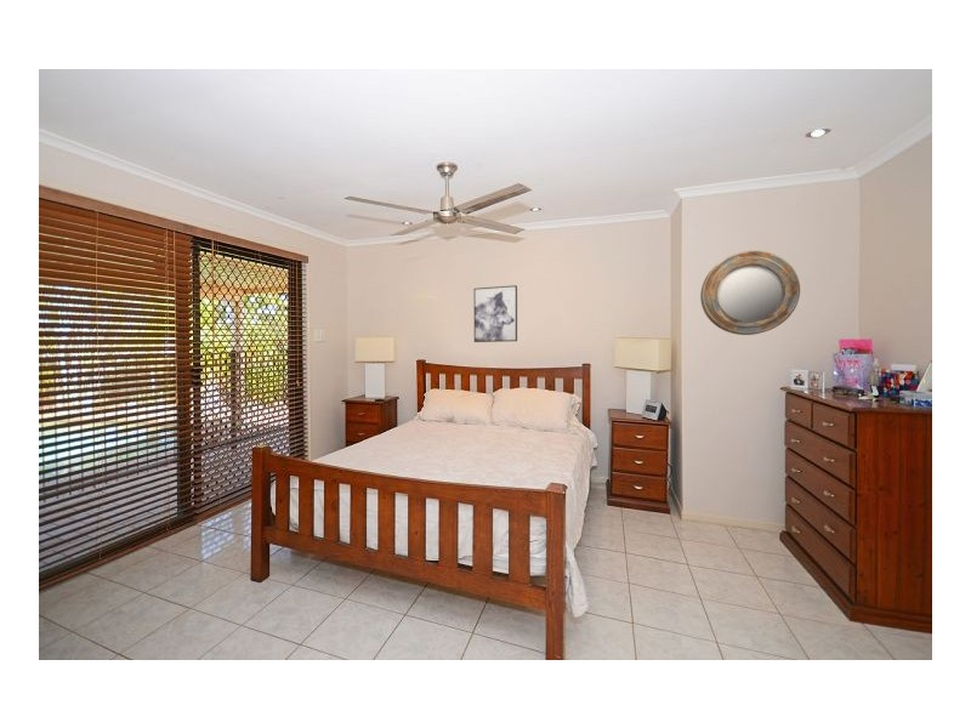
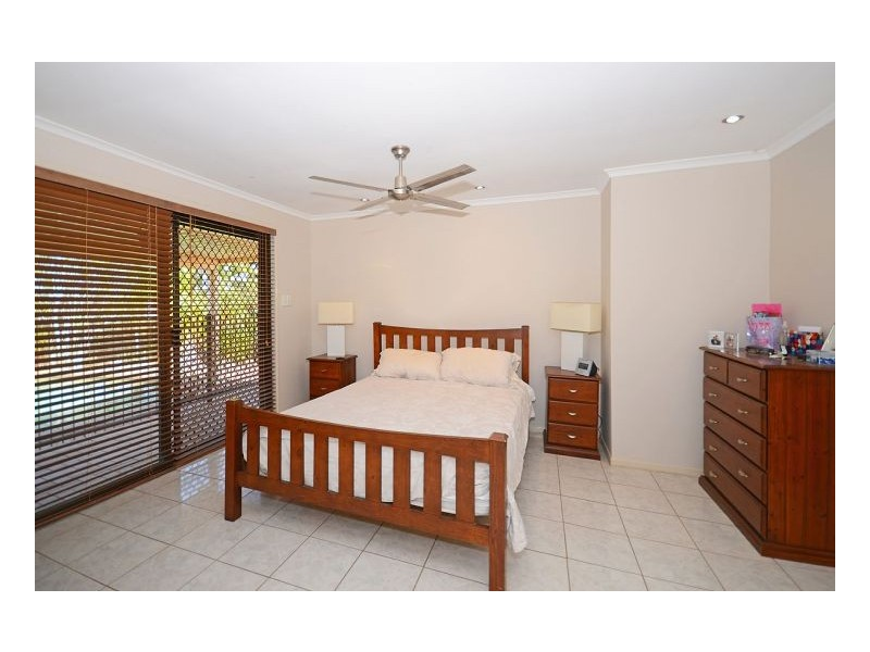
- wall art (495, 314)
- home mirror (748, 292)
